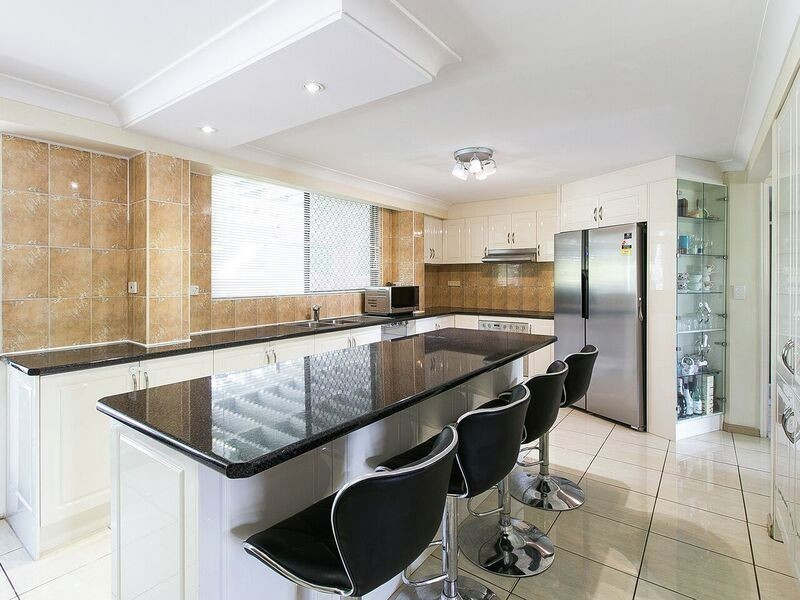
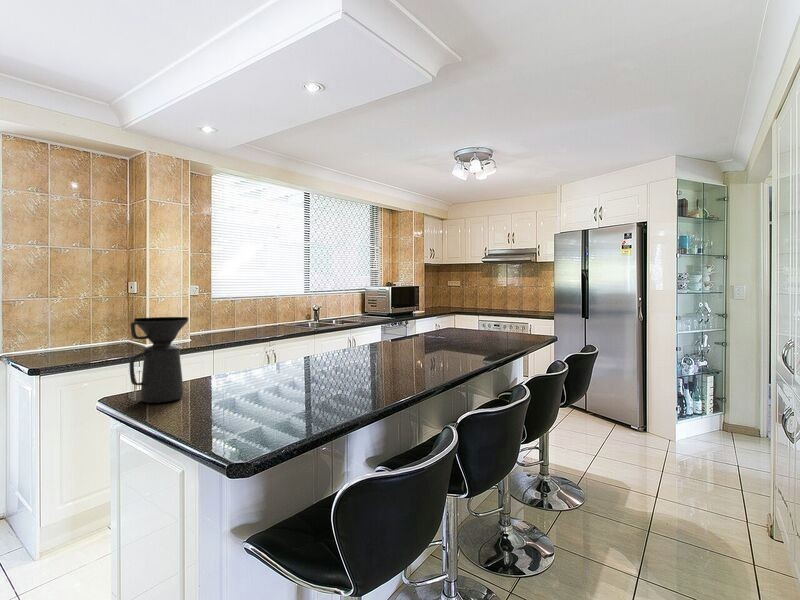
+ coffee maker (162, 358)
